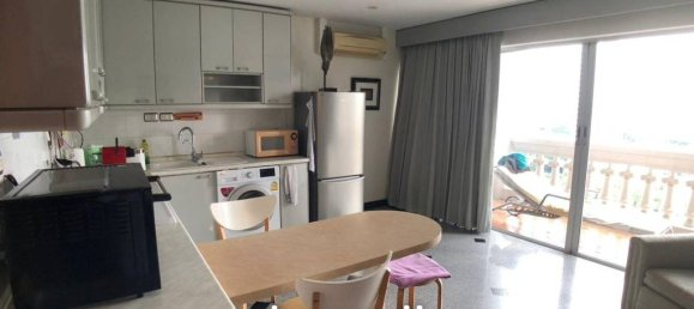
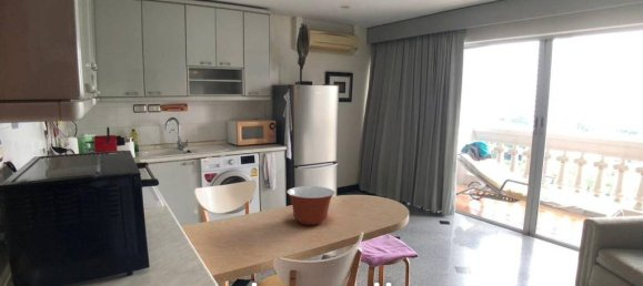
+ mixing bowl (310, 206)
